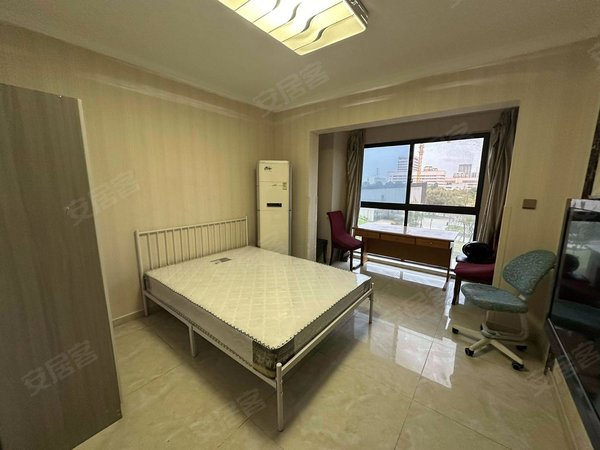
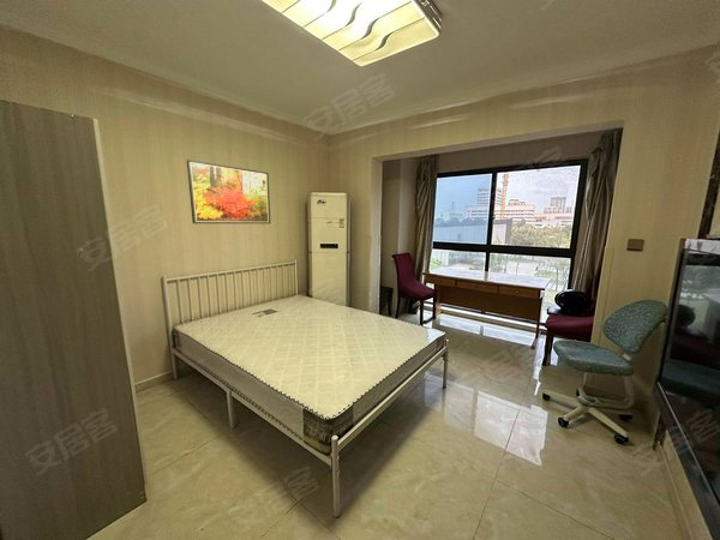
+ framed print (233, 196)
